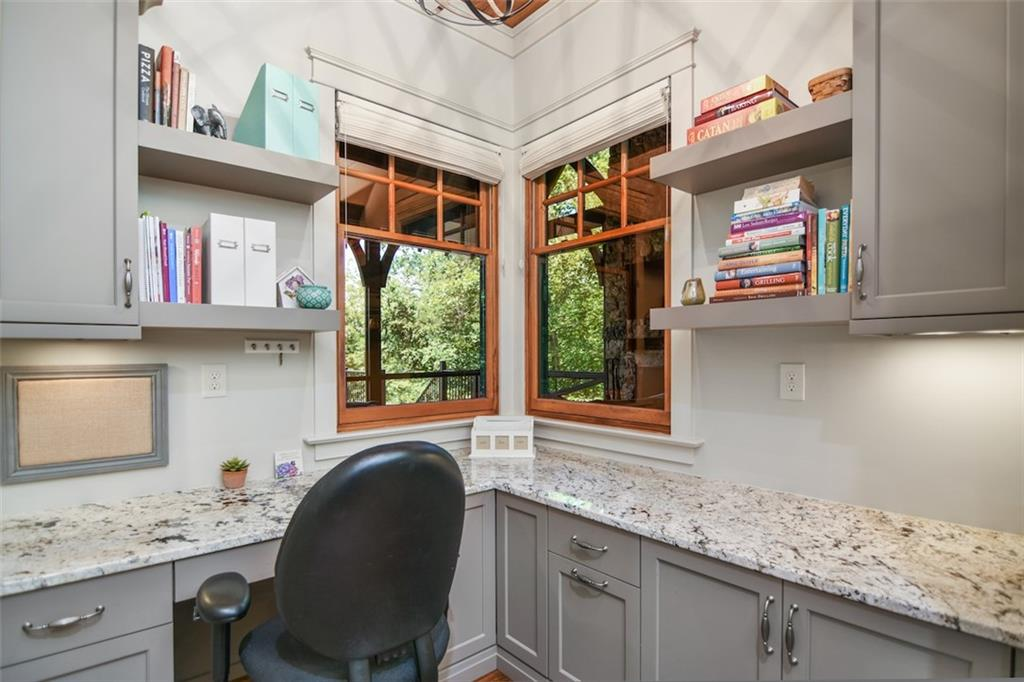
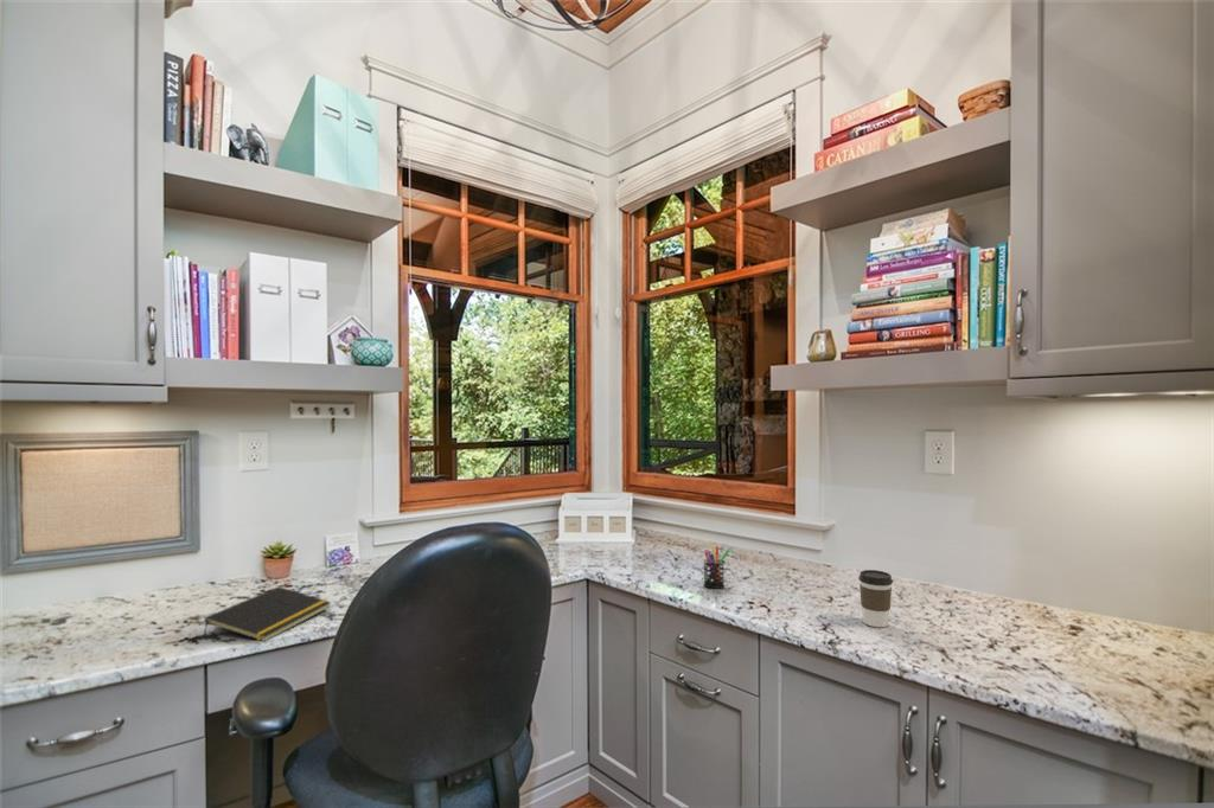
+ pen holder (716, 564)
+ coffee cup (875, 598)
+ notepad (271, 611)
